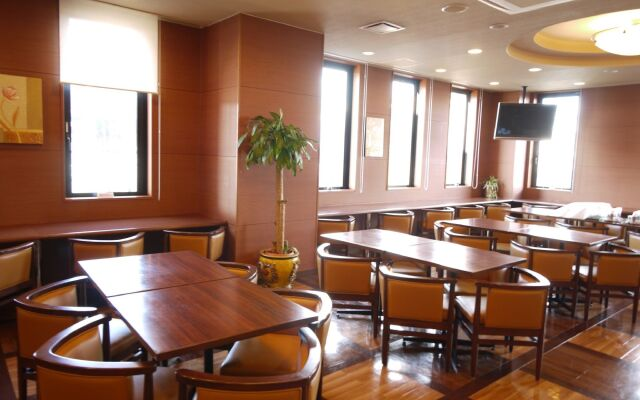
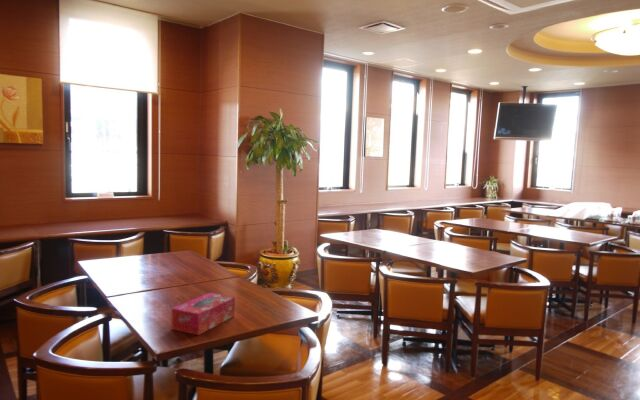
+ tissue box (204, 312)
